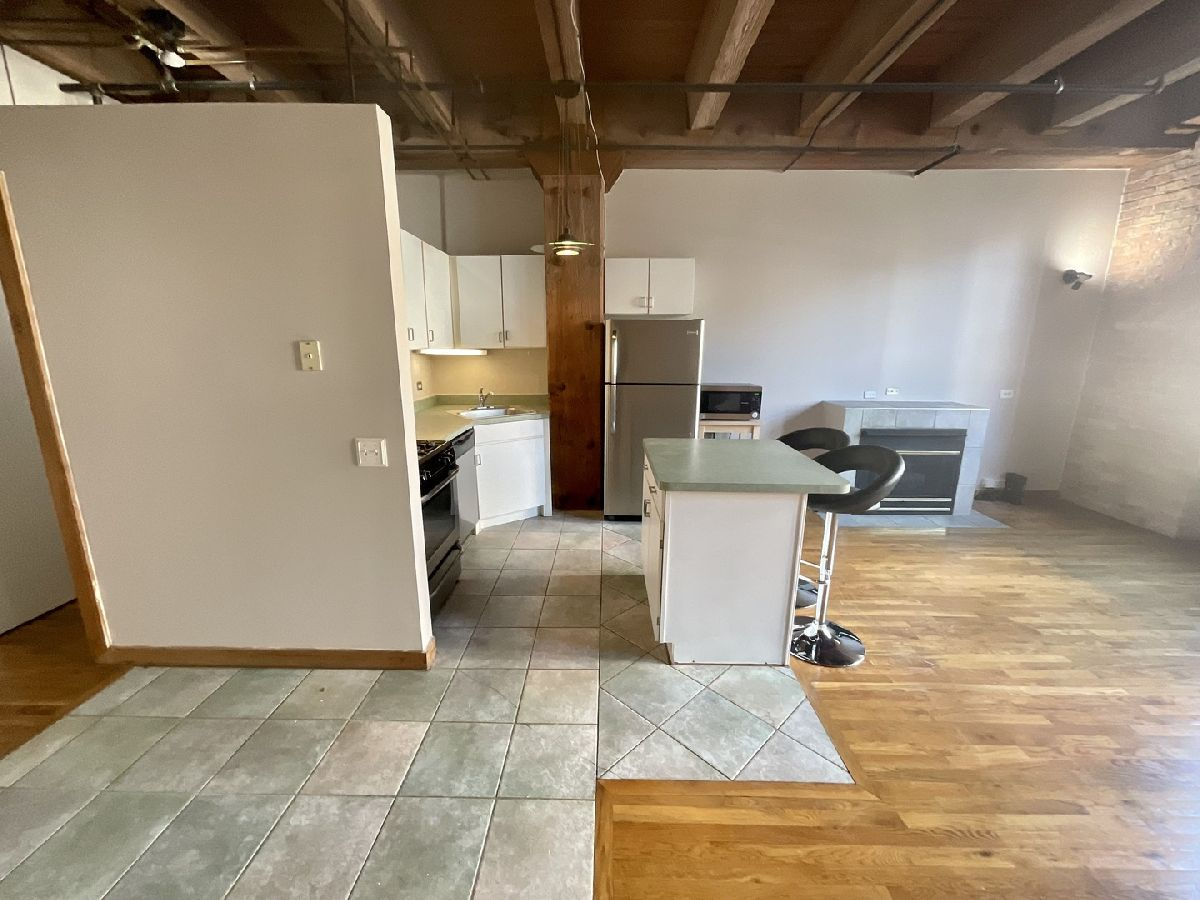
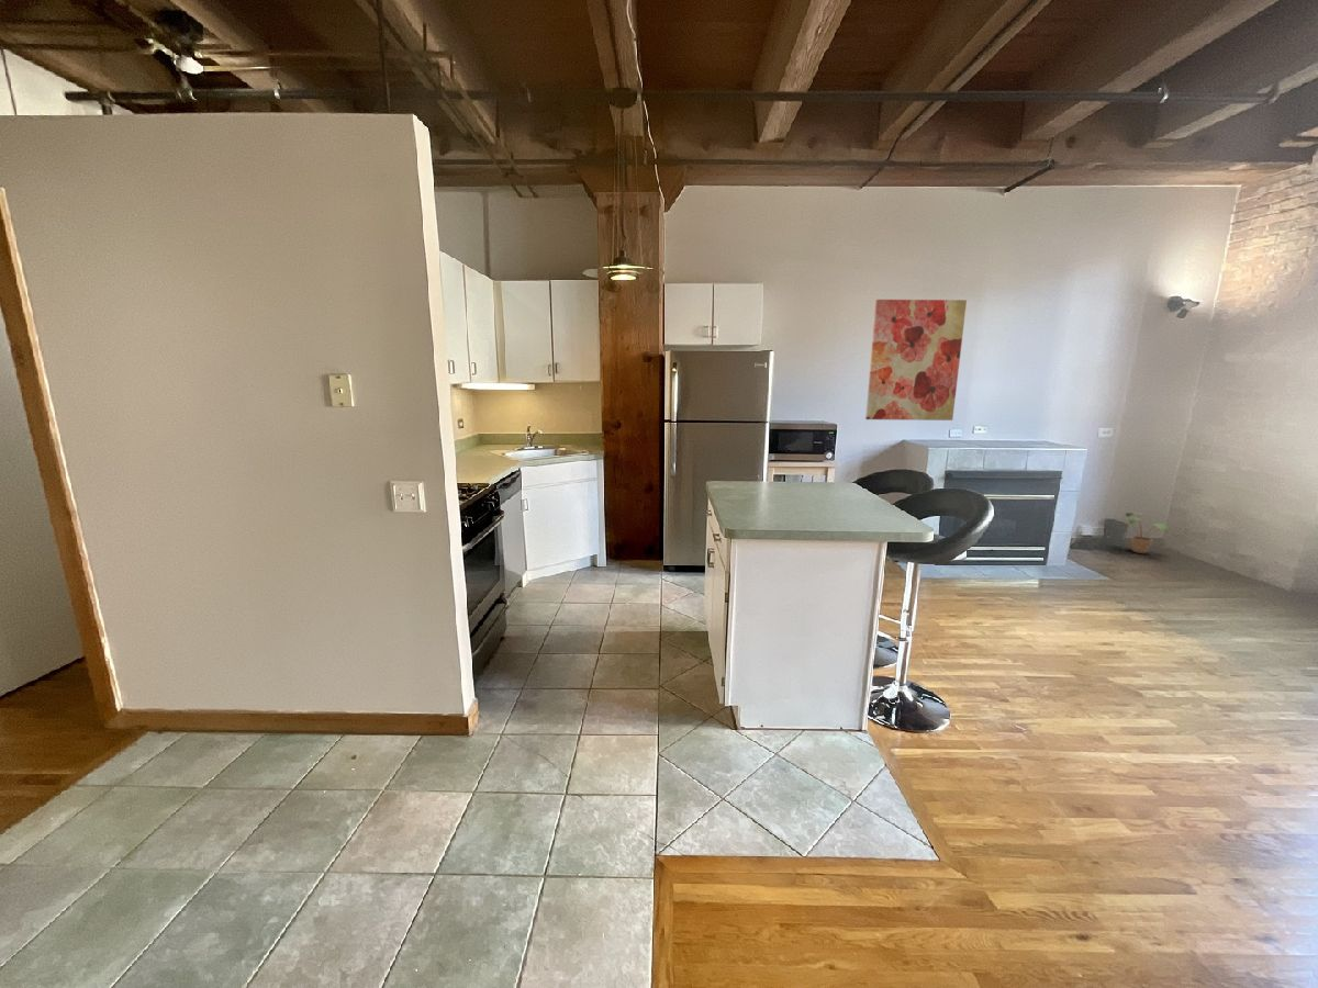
+ potted plant (1141, 534)
+ wall art (915, 361)
